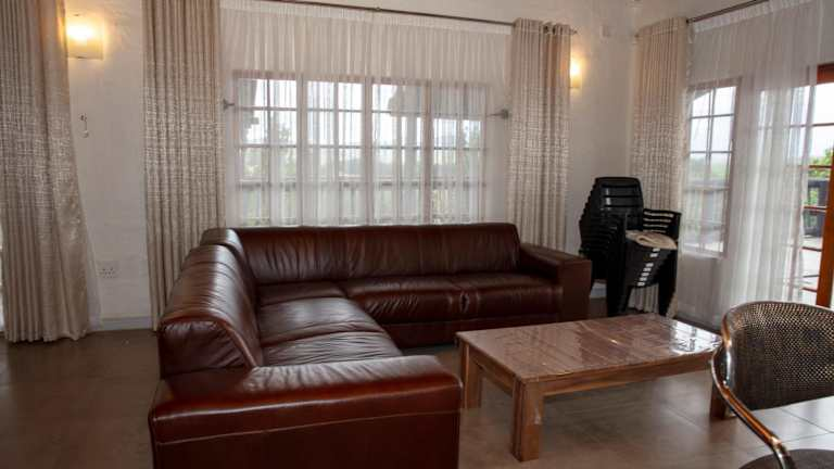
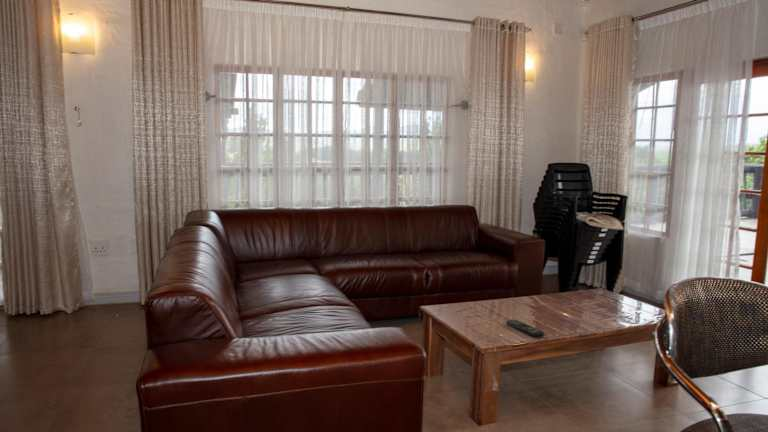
+ remote control (524, 327)
